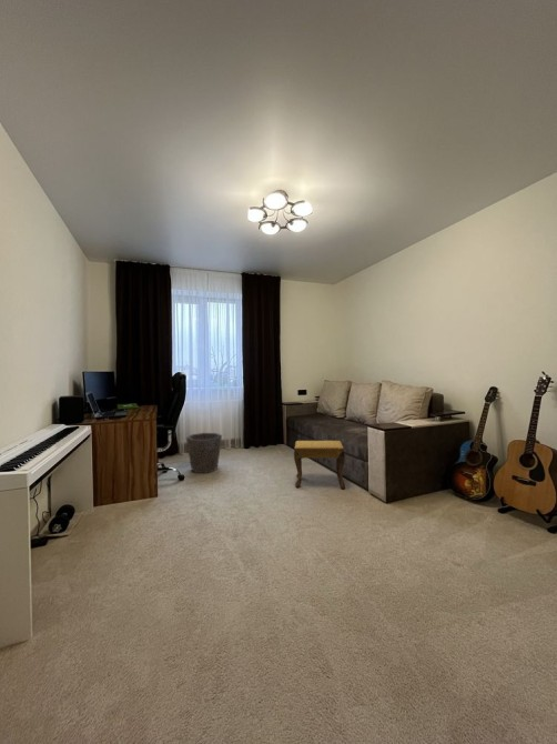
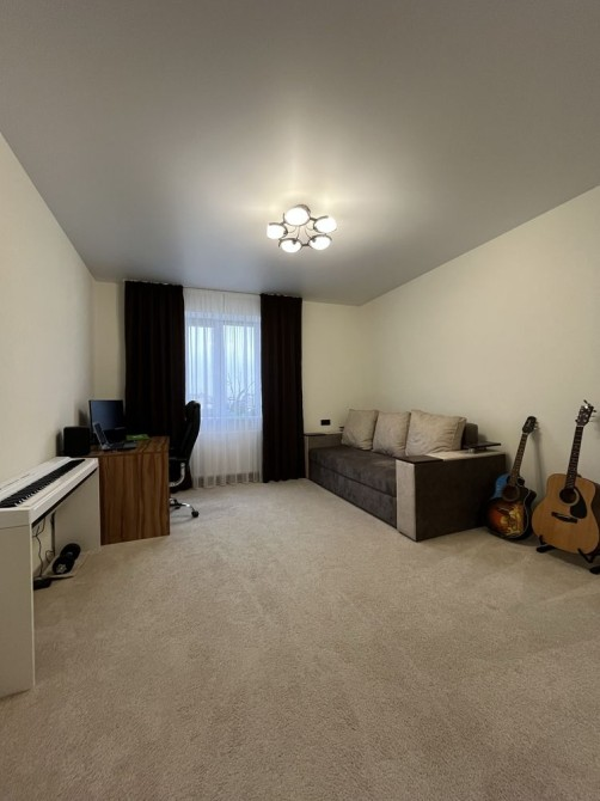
- waste bin (204, 452)
- footstool (318, 458)
